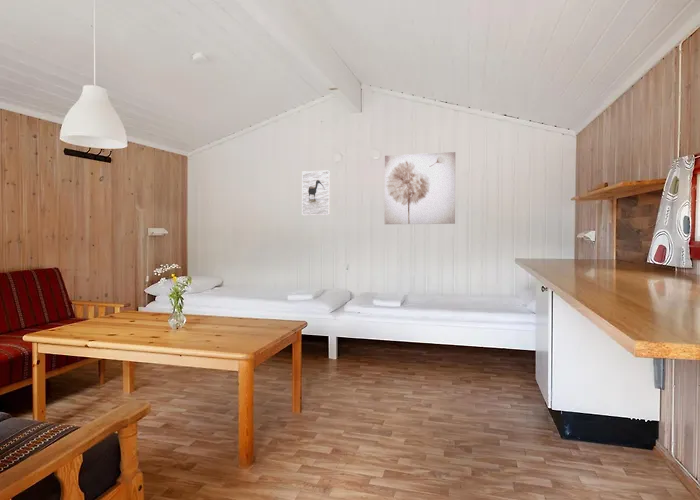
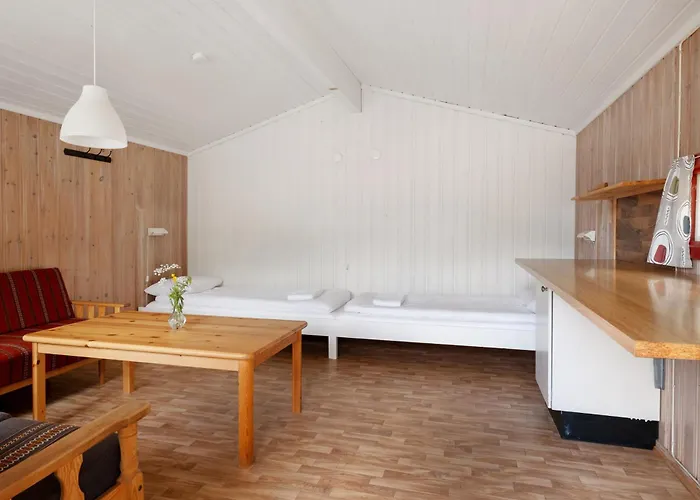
- wall art (419, 189)
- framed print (315, 193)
